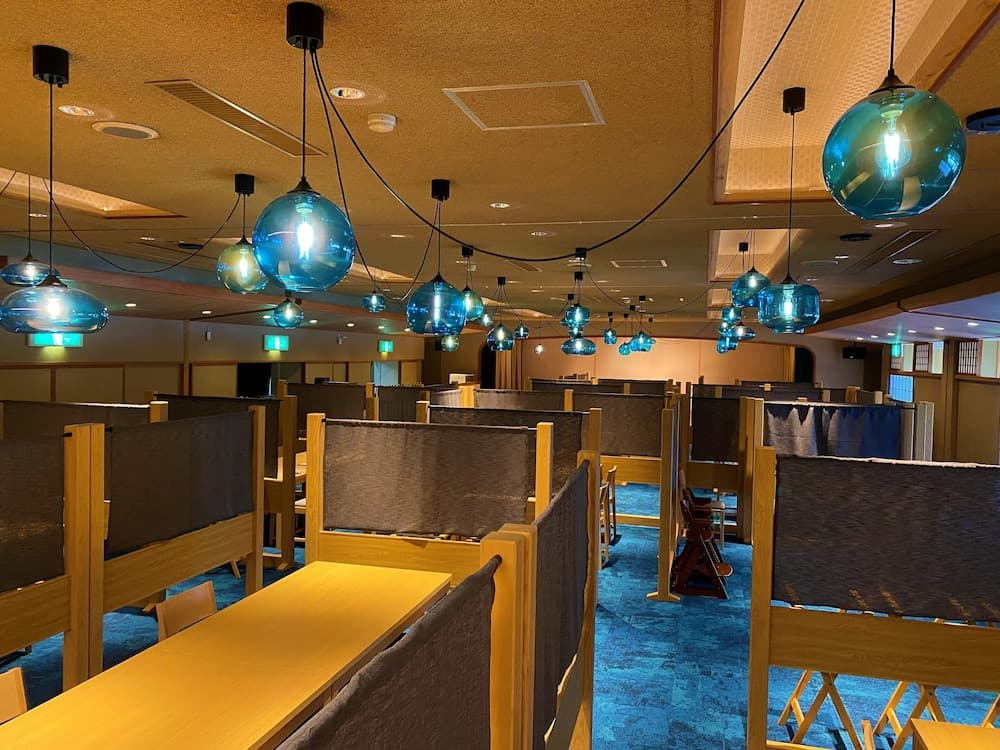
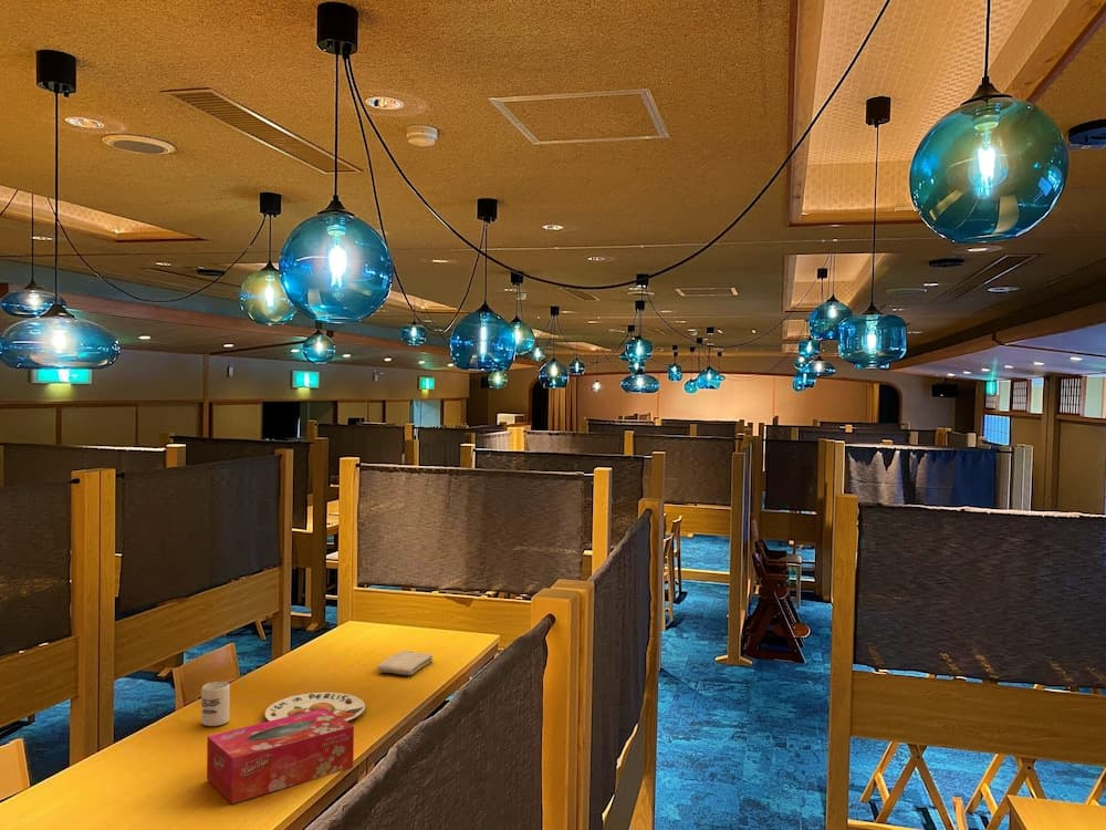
+ washcloth (406, 662)
+ cup (215, 704)
+ plate (314, 709)
+ tissue box (281, 751)
